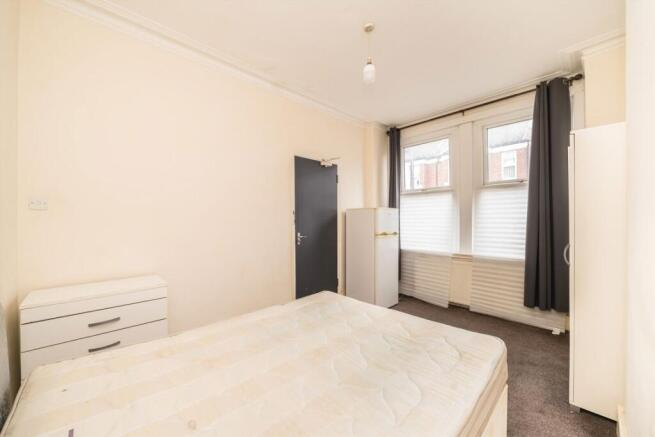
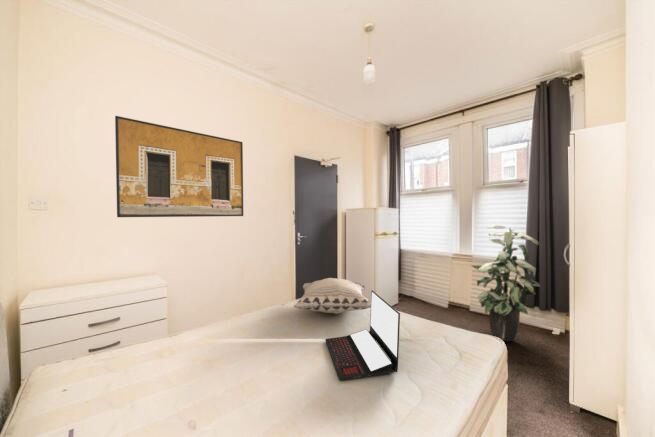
+ decorative pillow (333, 294)
+ laptop (359, 331)
+ indoor plant (503, 281)
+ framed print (189, 173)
